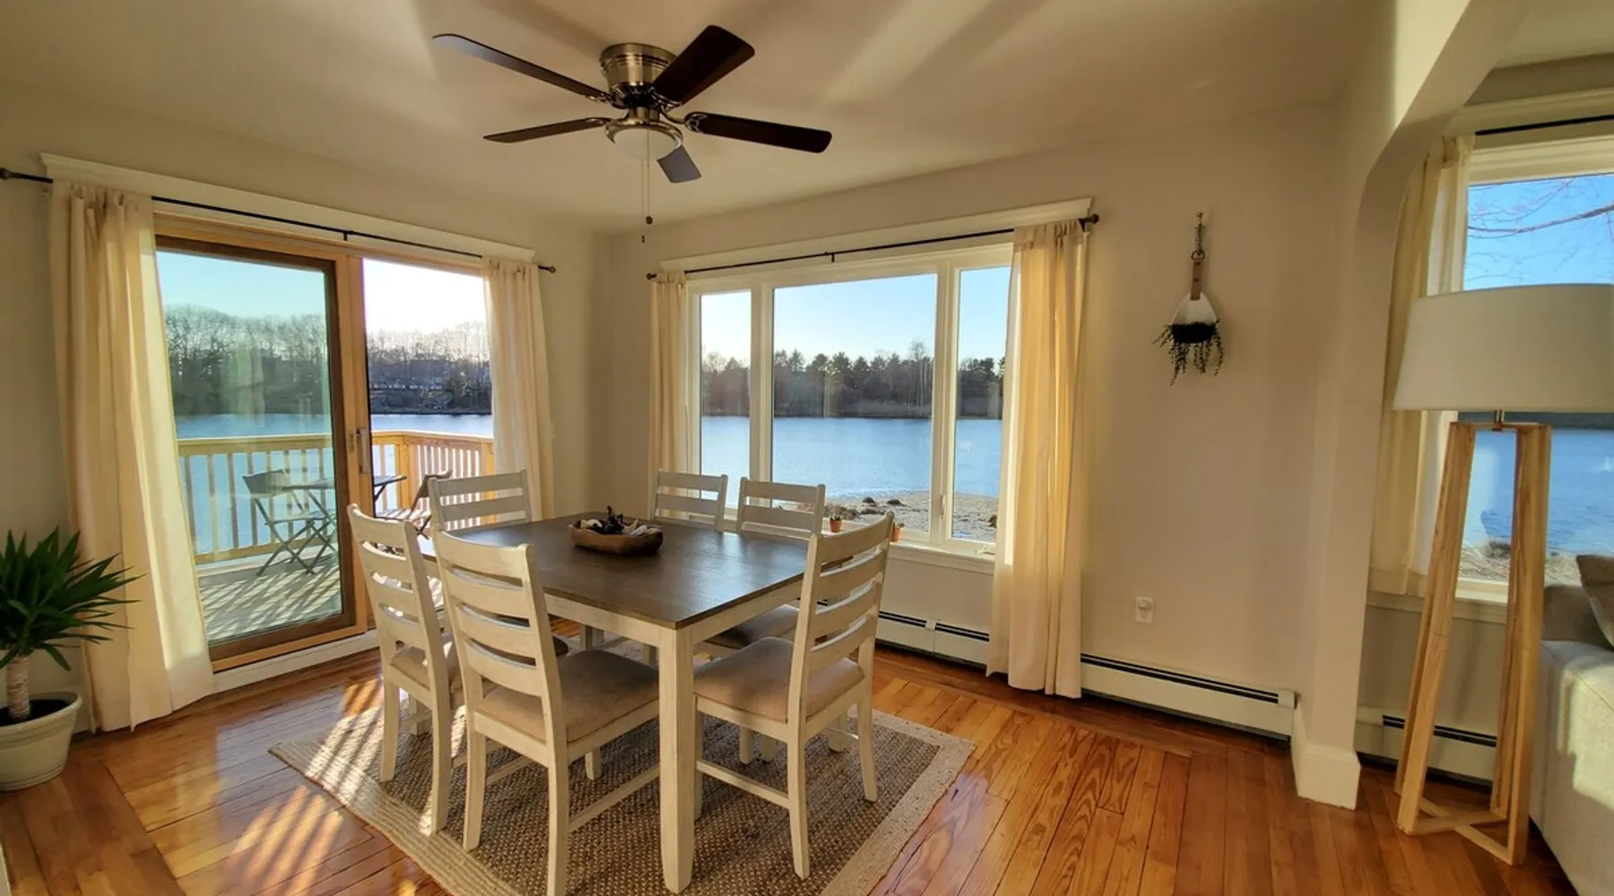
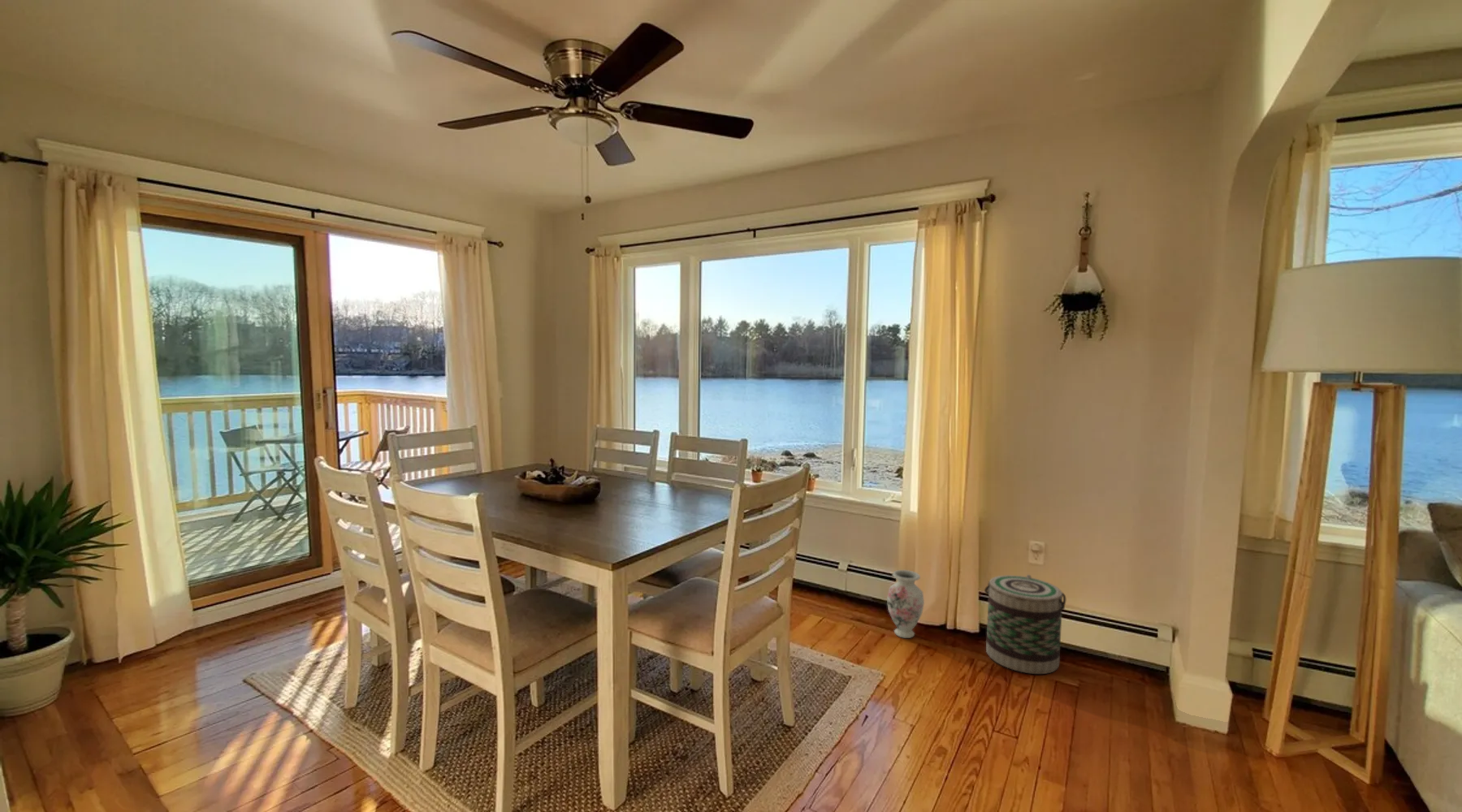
+ basket (1023, 619)
+ vase (905, 604)
